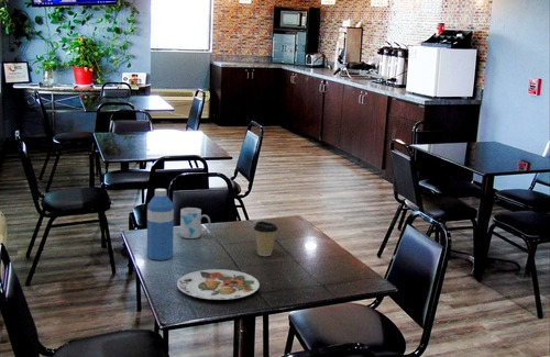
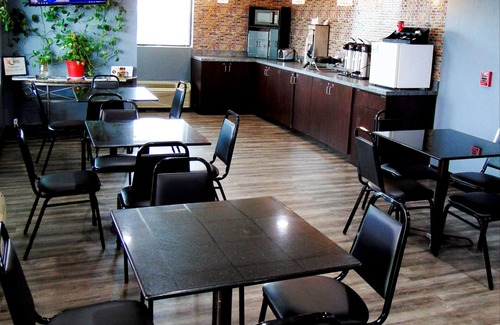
- water bottle (160, 223)
- plate (218, 285)
- mug (195, 223)
- coffee cup (265, 238)
